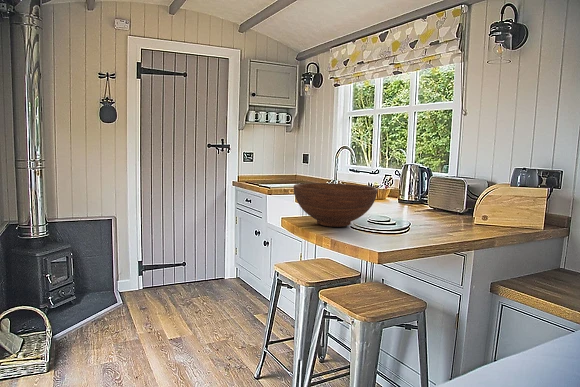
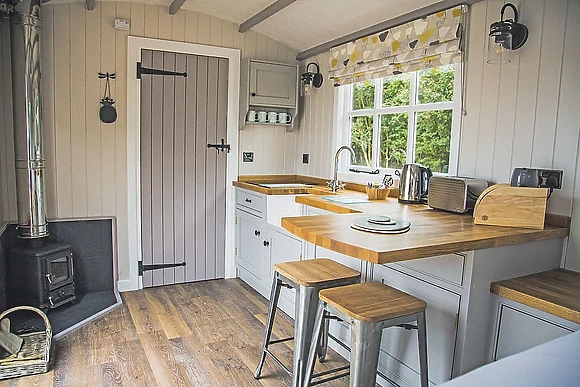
- fruit bowl (334, 205)
